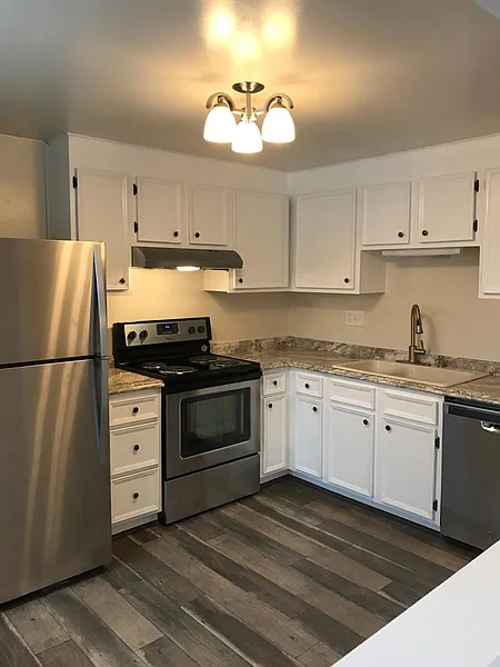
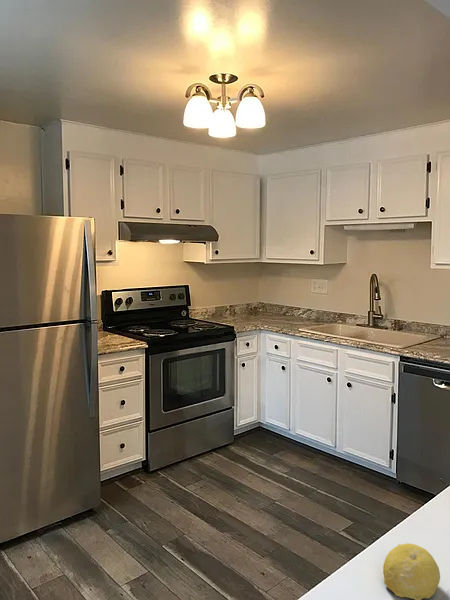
+ fruit (411, 567)
